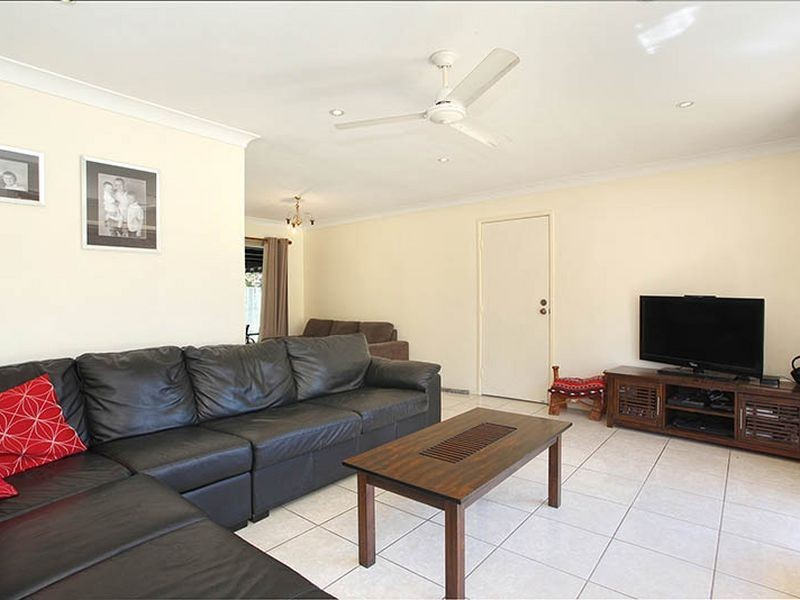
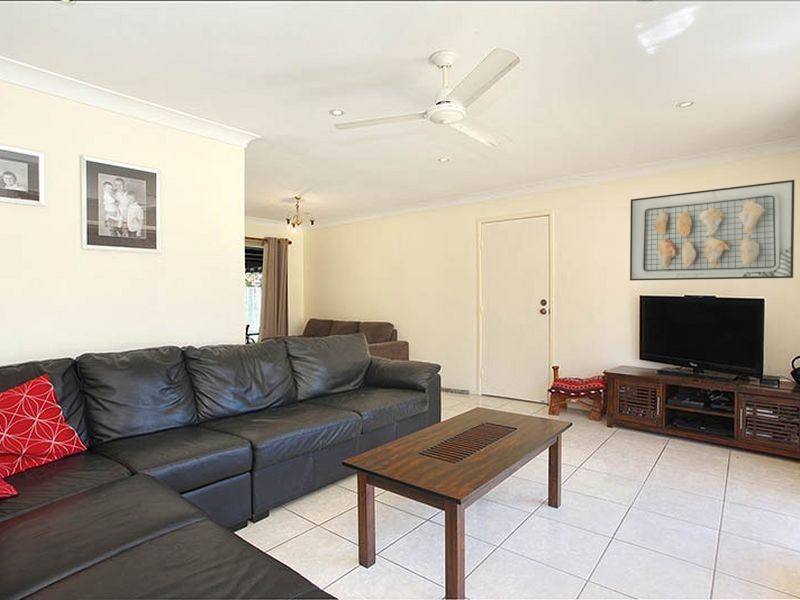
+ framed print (704, 235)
